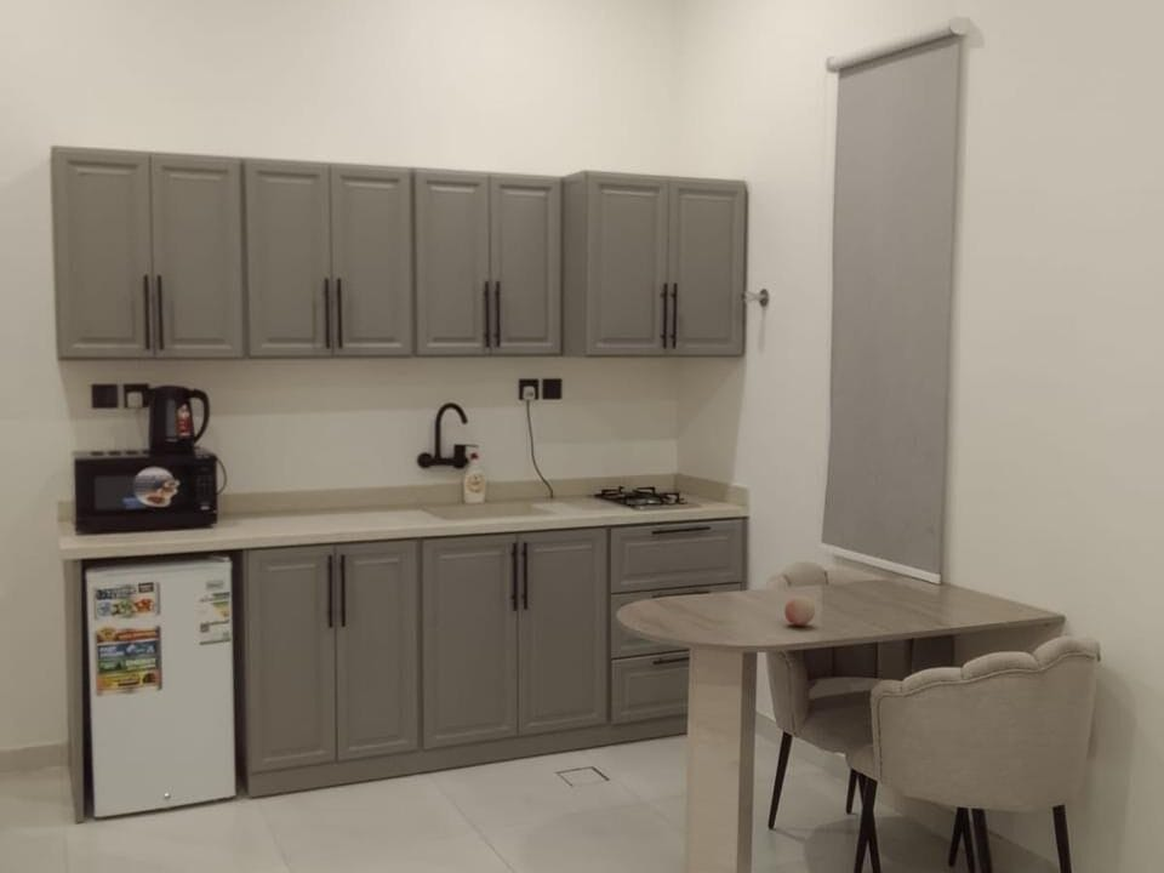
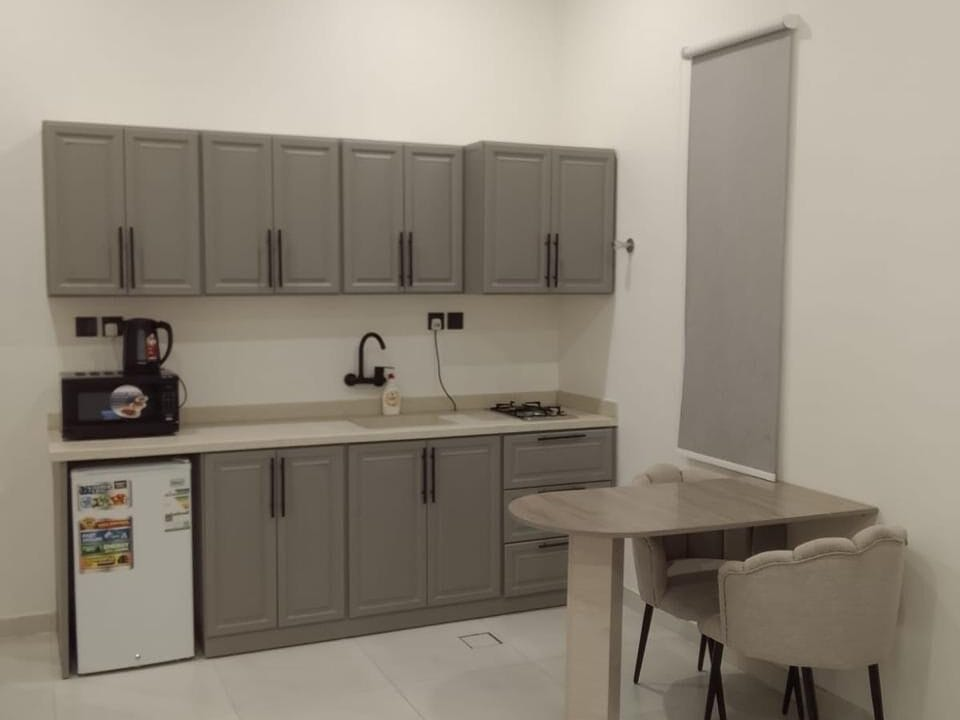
- fruit (799, 611)
